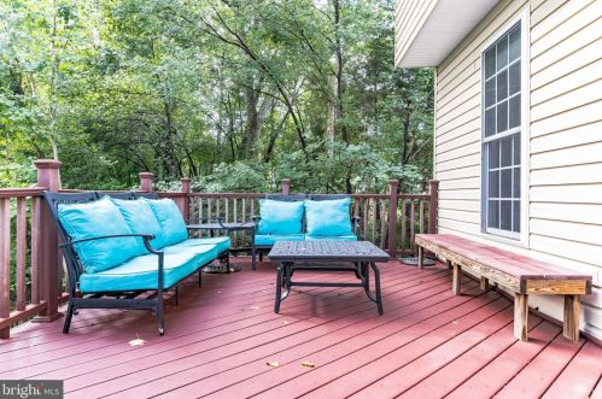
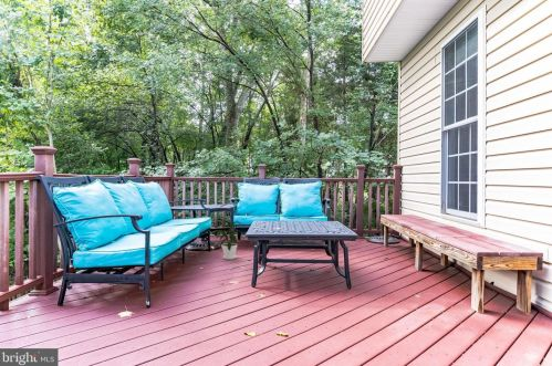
+ house plant (227, 238)
